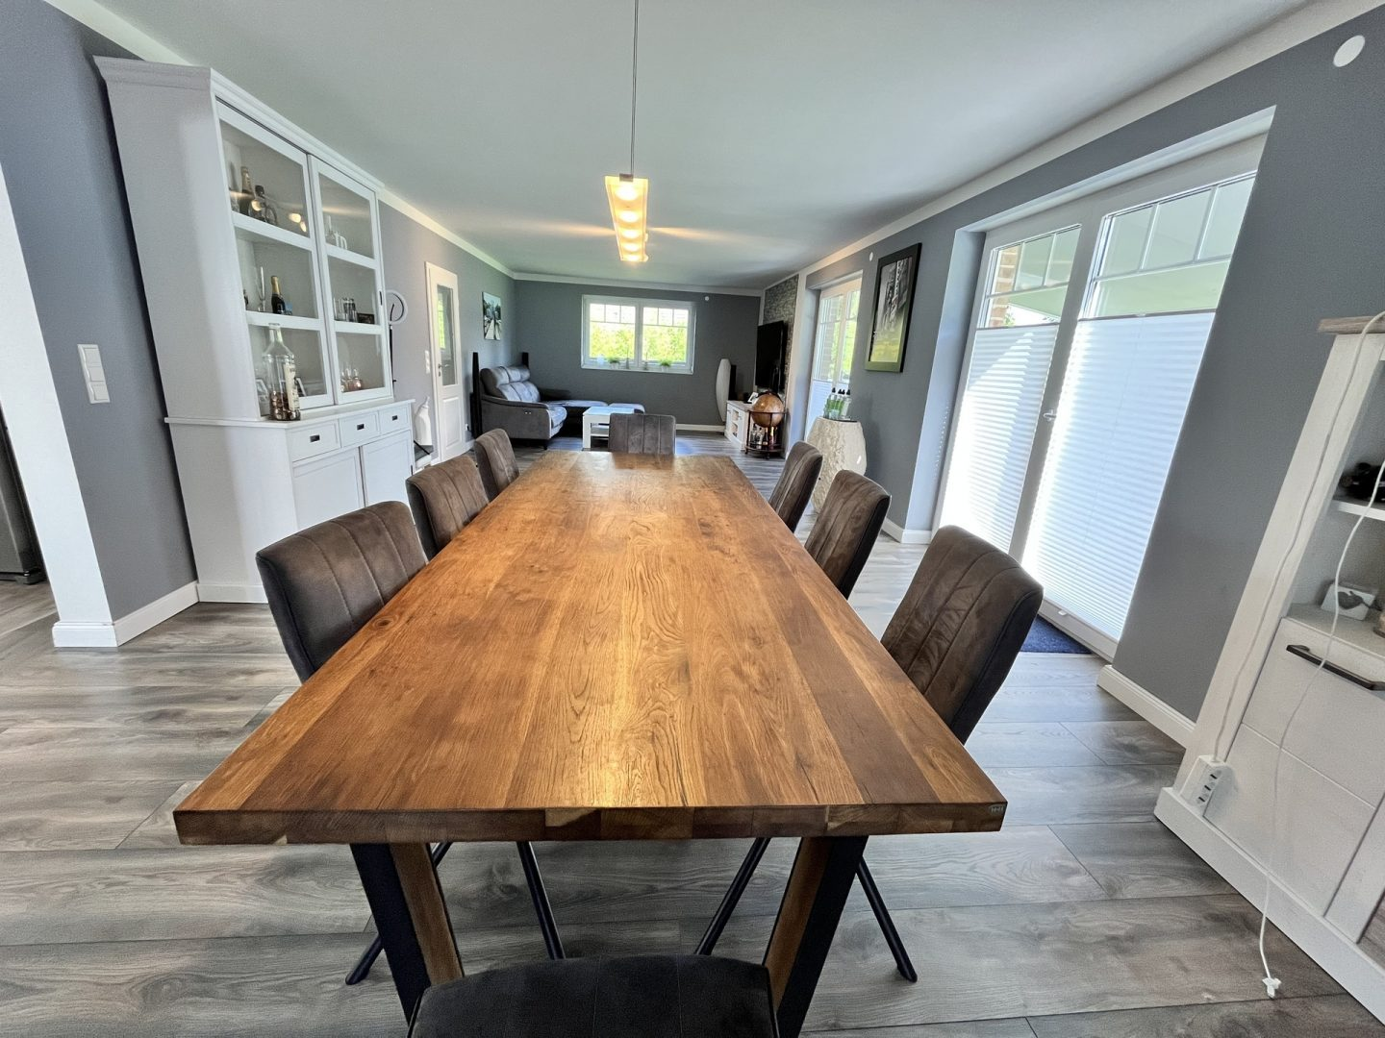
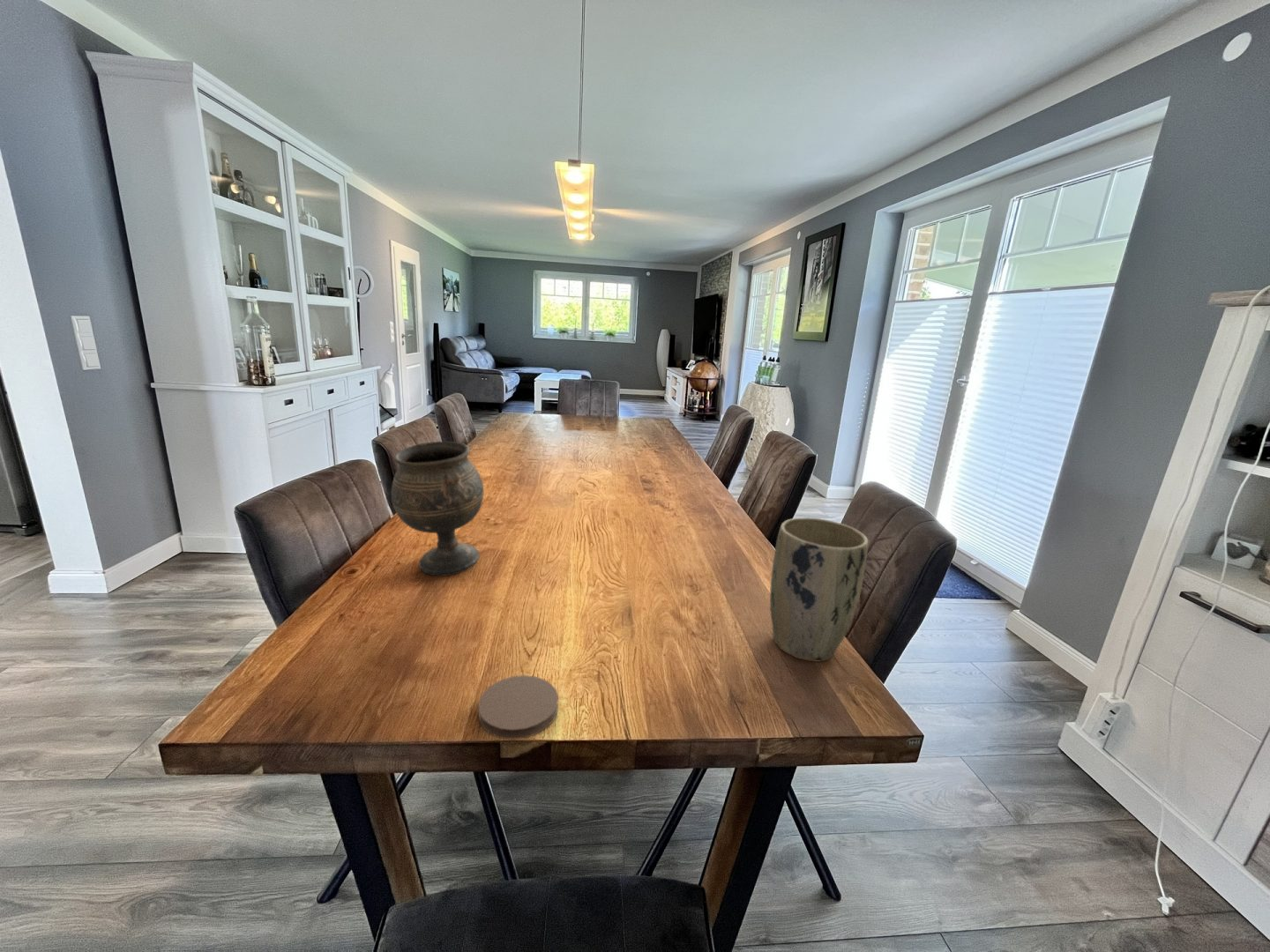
+ coaster (519, 704)
+ plant pot (813, 590)
+ goblet (439, 509)
